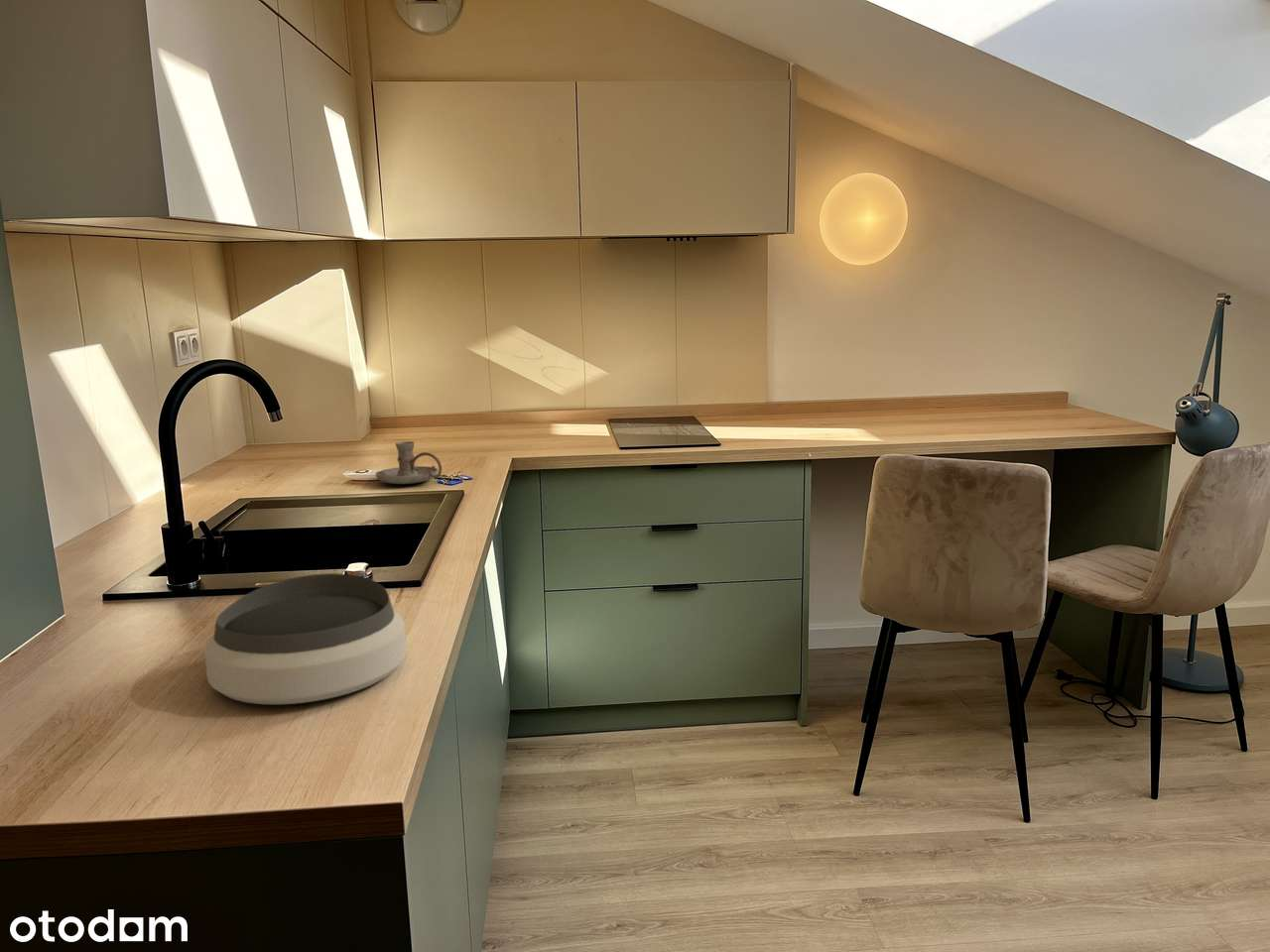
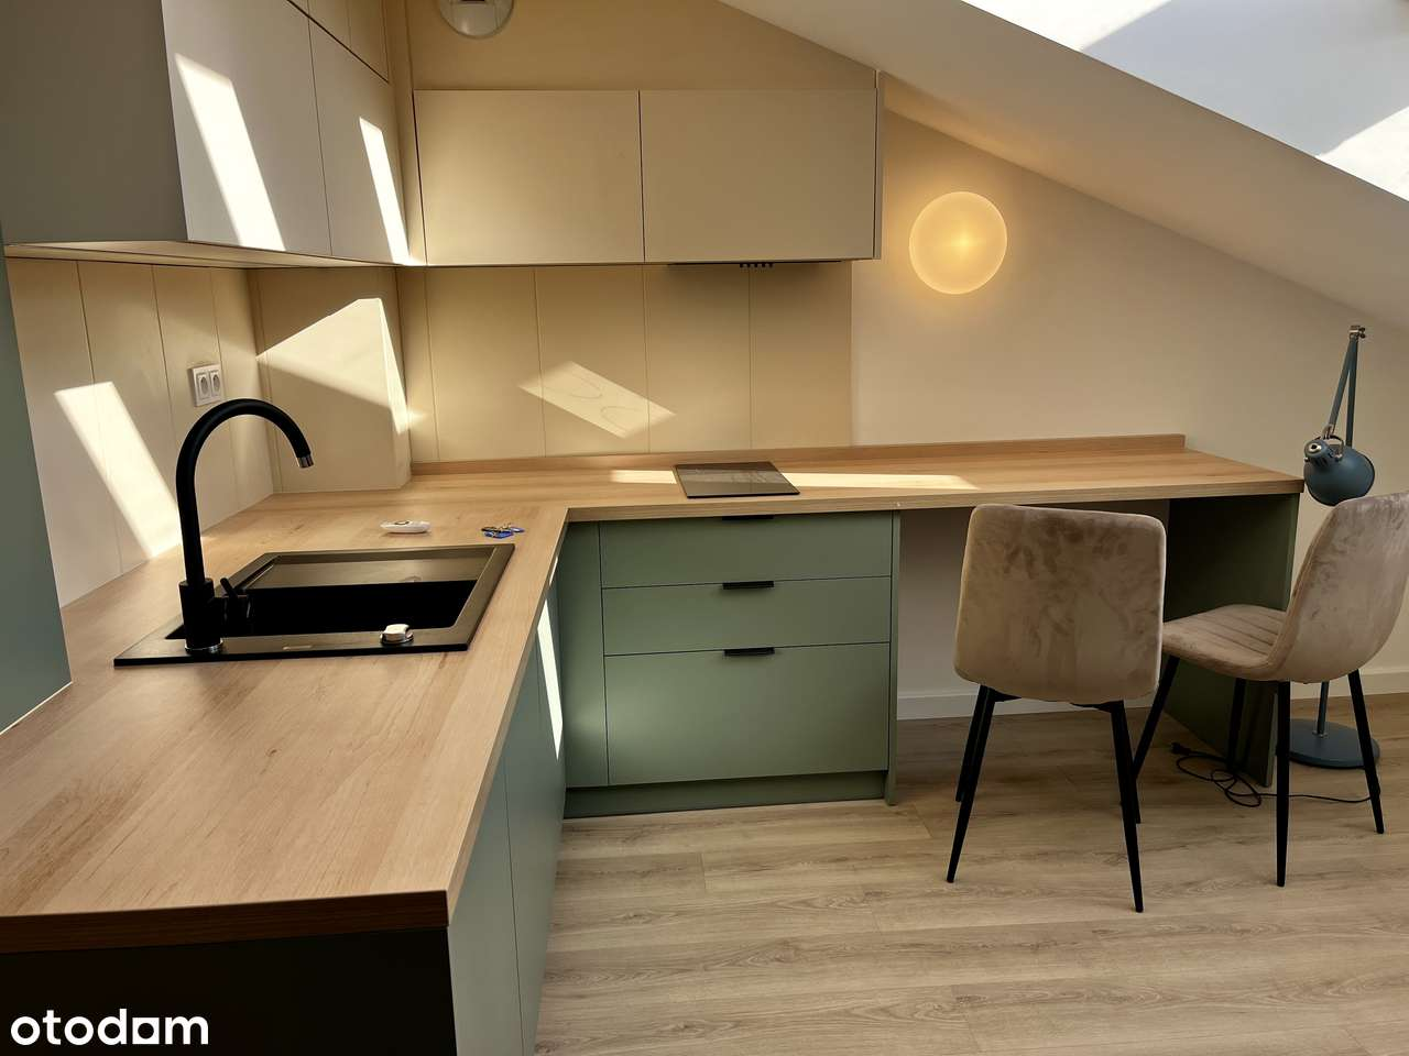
- bowl (307, 633)
- candle holder (412, 462)
